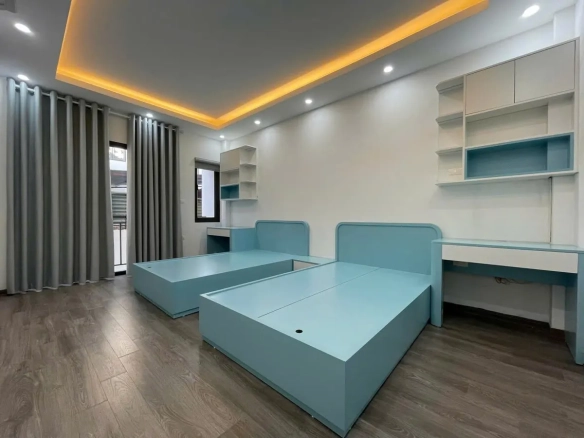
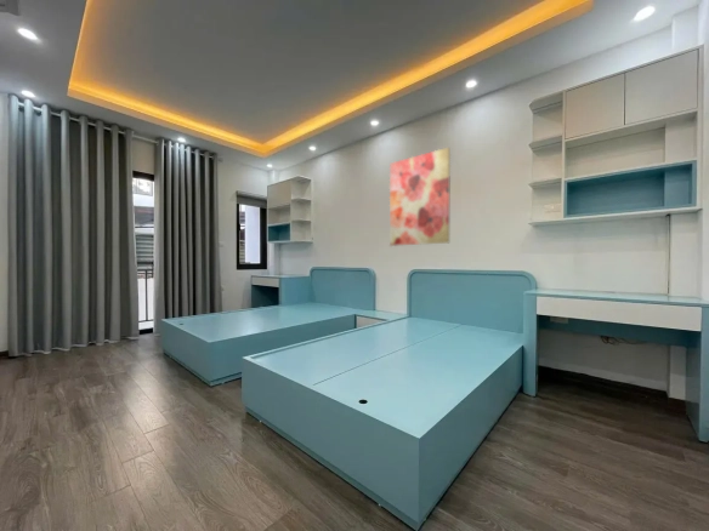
+ wall art (418, 200)
